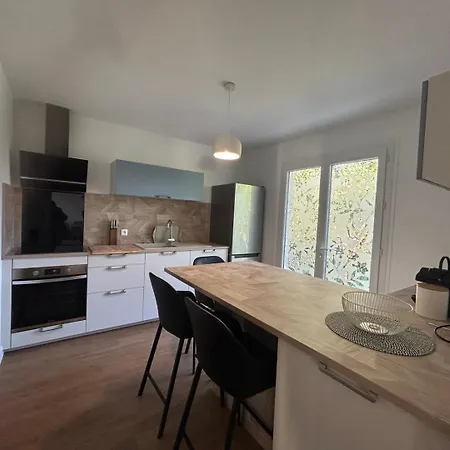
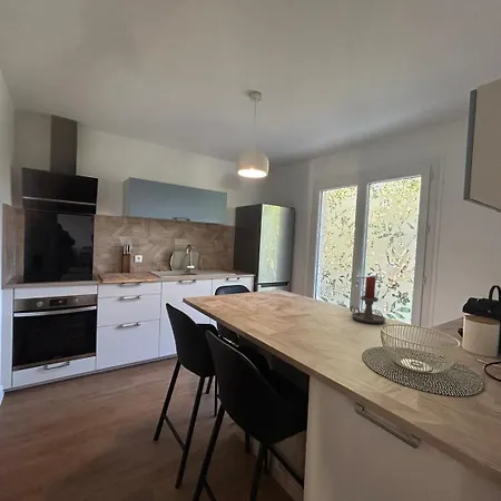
+ candle holder (365, 296)
